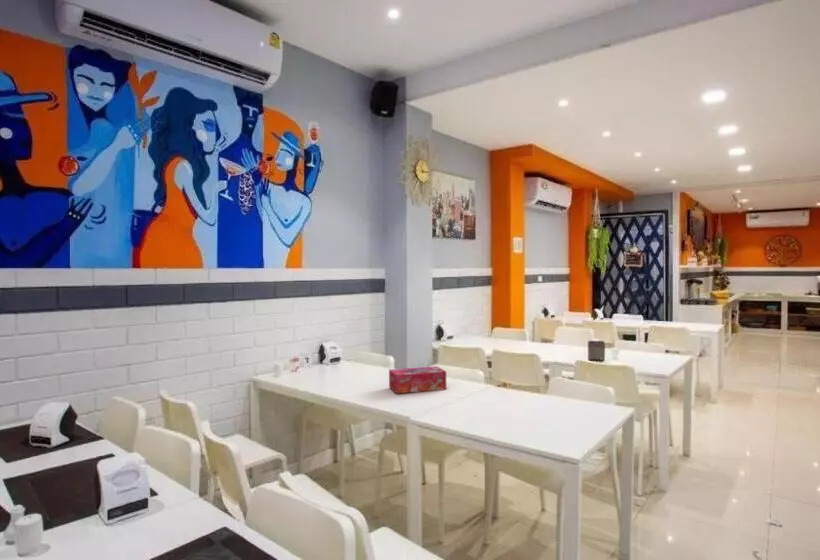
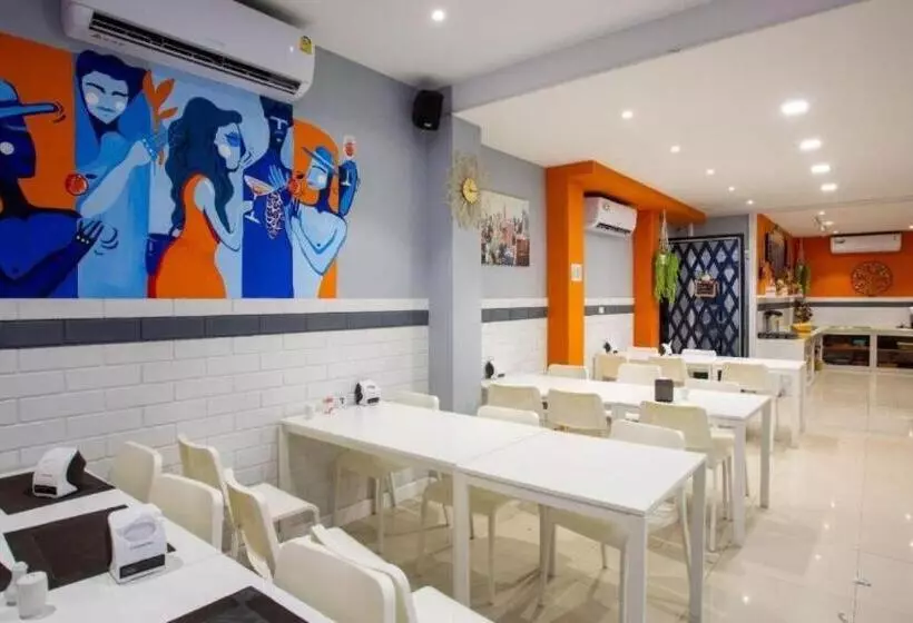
- tissue box (417, 379)
